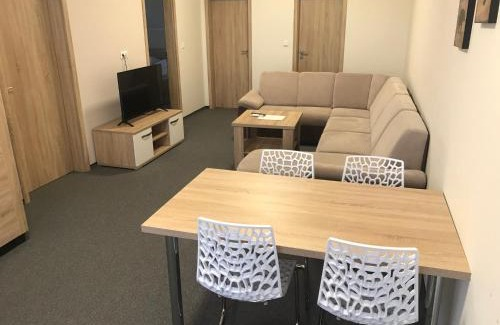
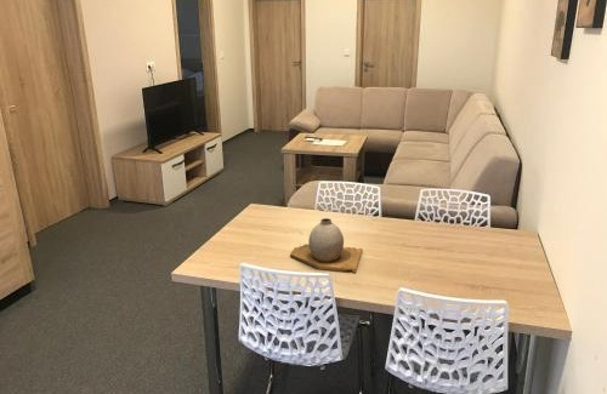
+ vase (324, 238)
